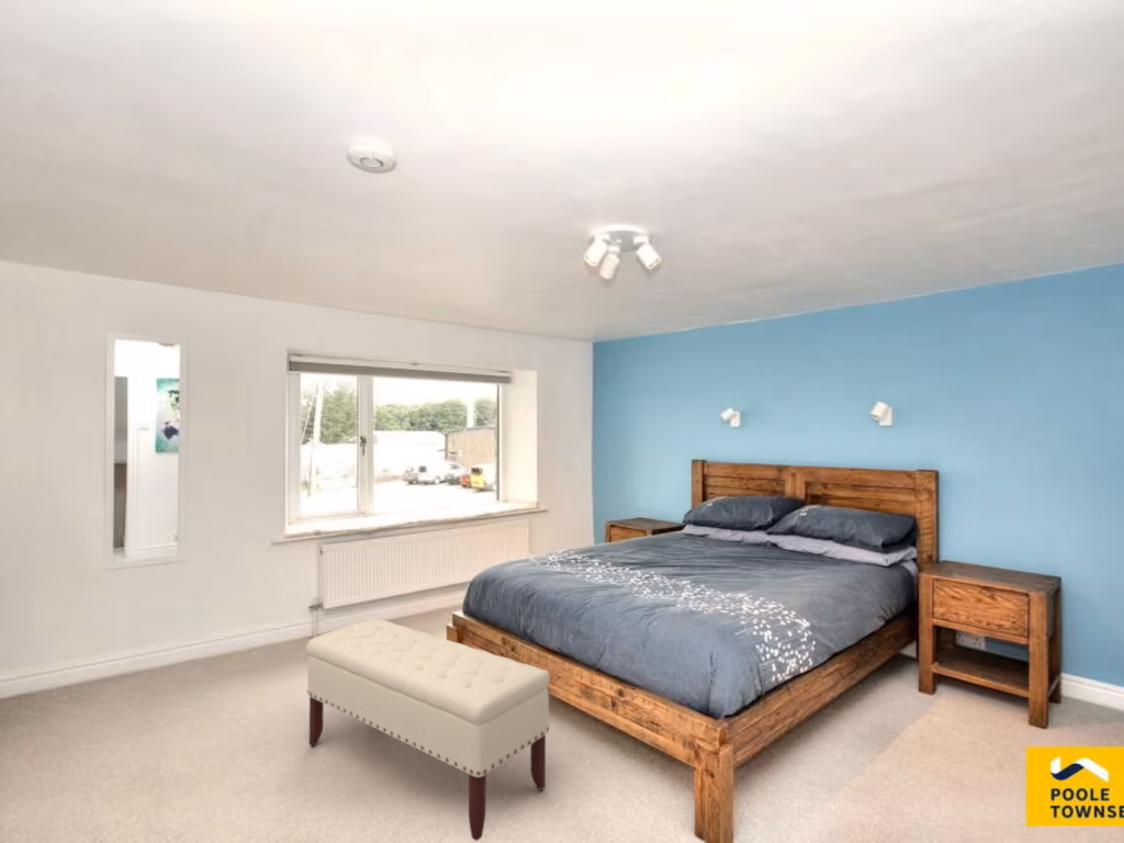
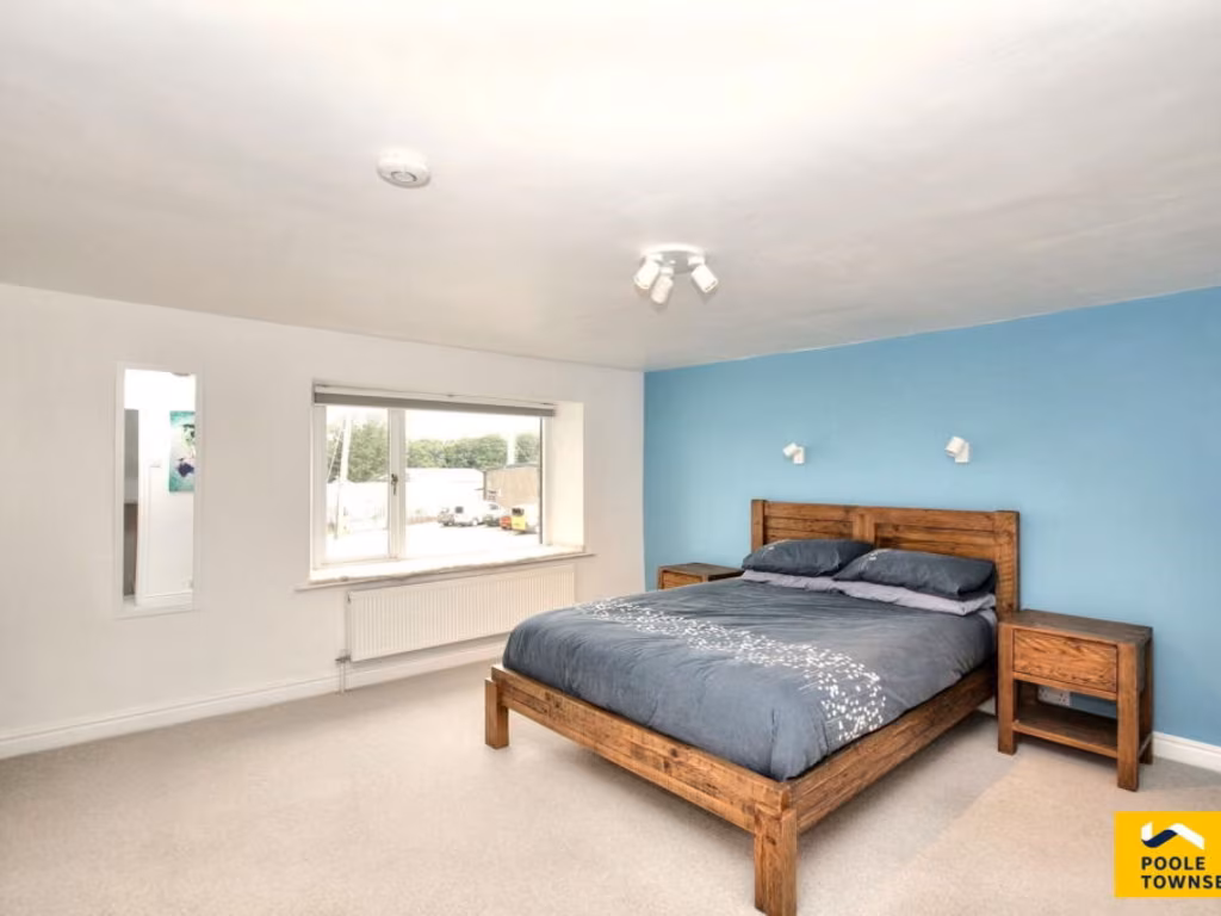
- bench (419, 708)
